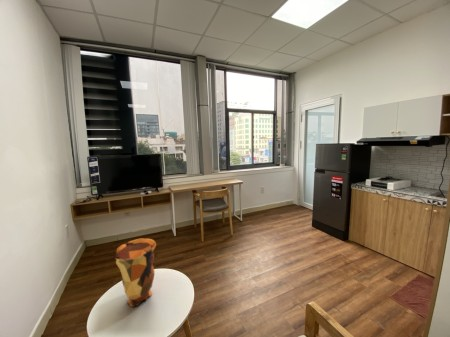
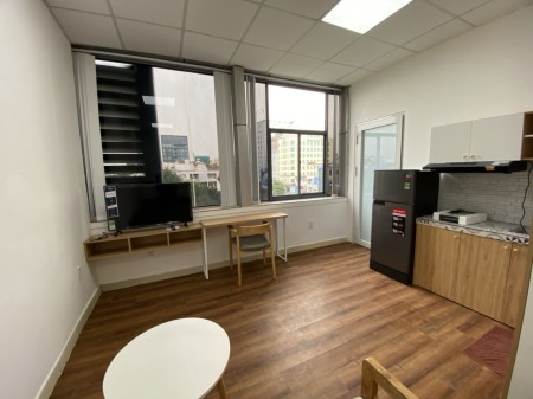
- decorative vase (137, 272)
